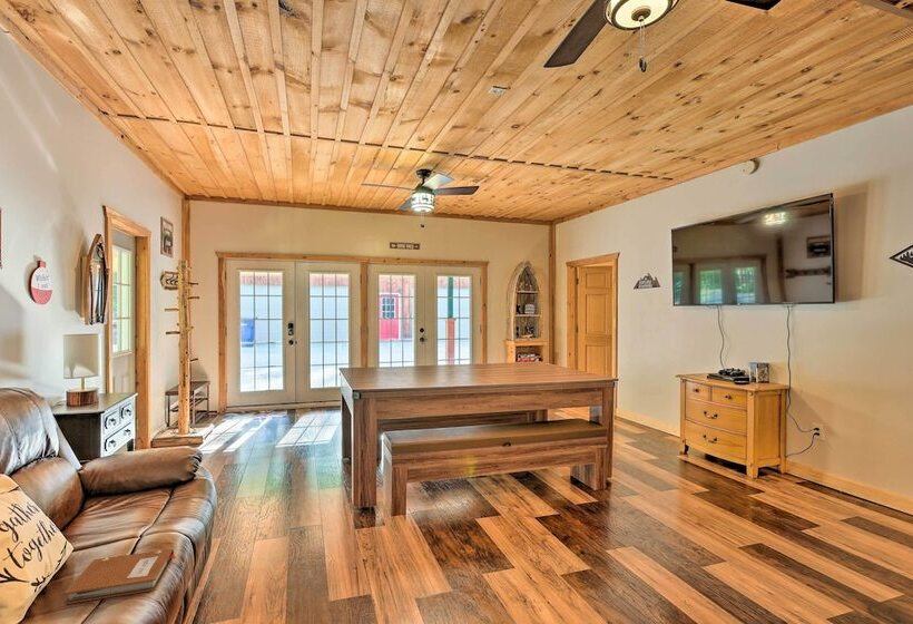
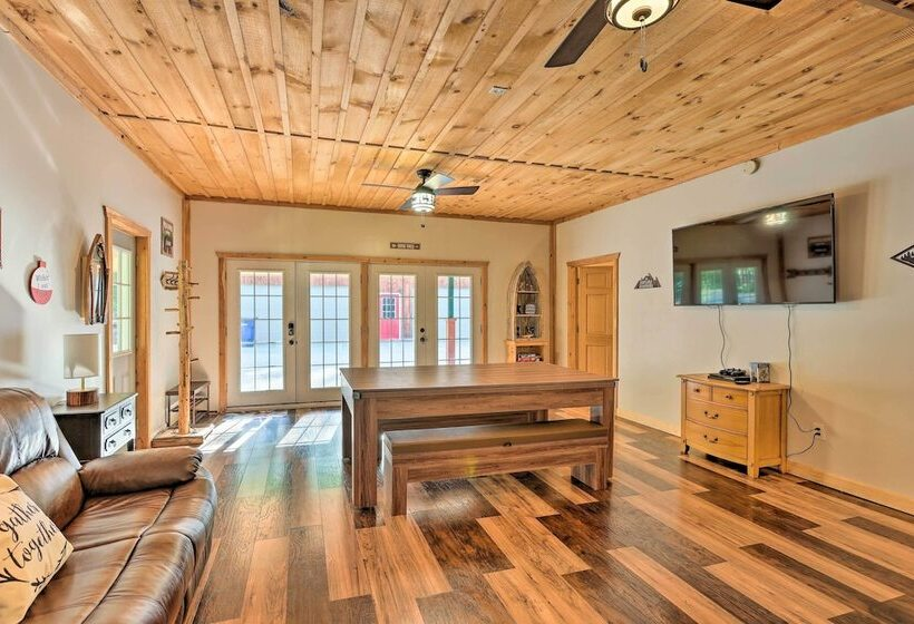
- notebook (126, 573)
